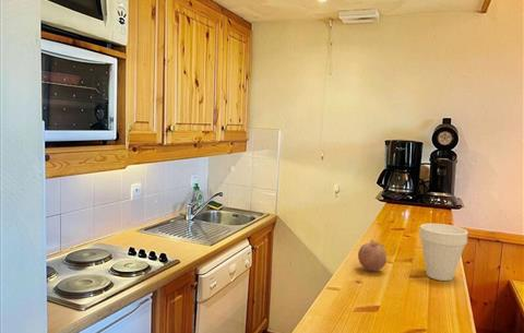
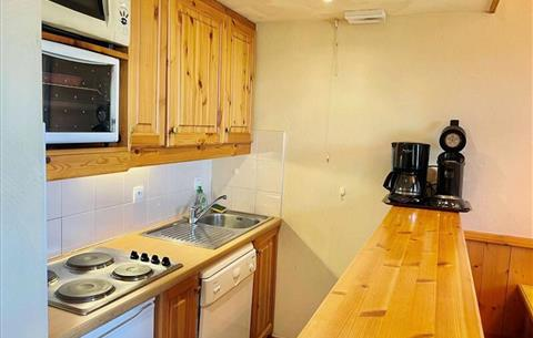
- fruit (372, 257)
- cup (441, 252)
